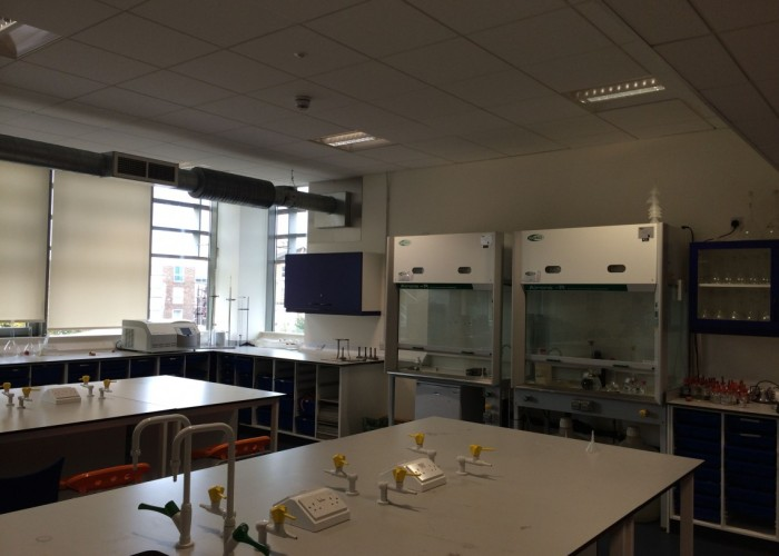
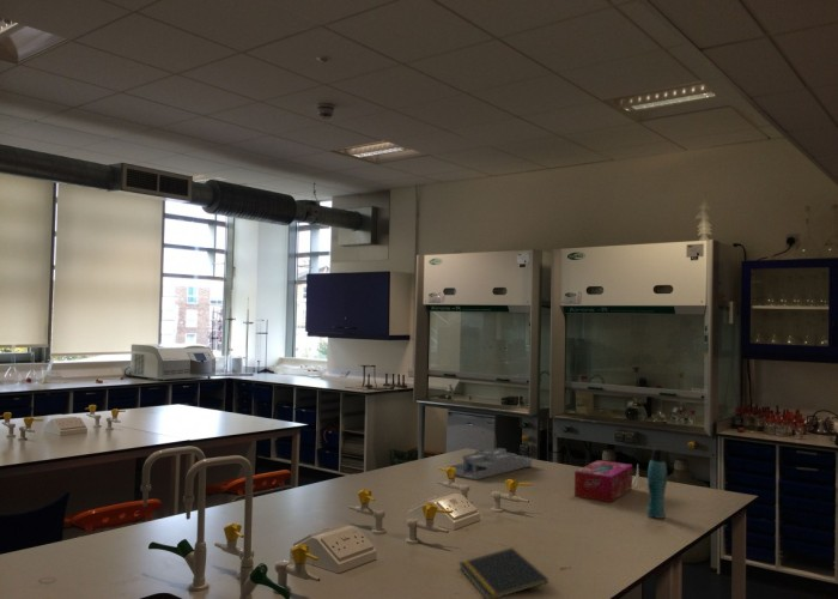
+ tissue box (603, 479)
+ notepad (500, 571)
+ bottle (656, 482)
+ desk organizer (491, 460)
